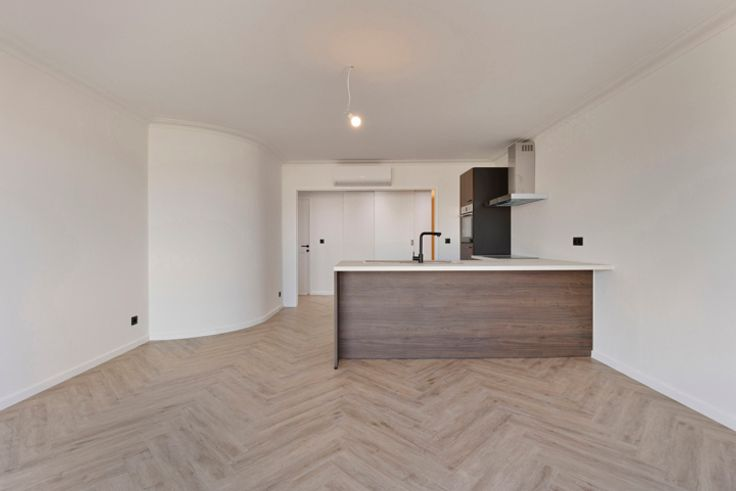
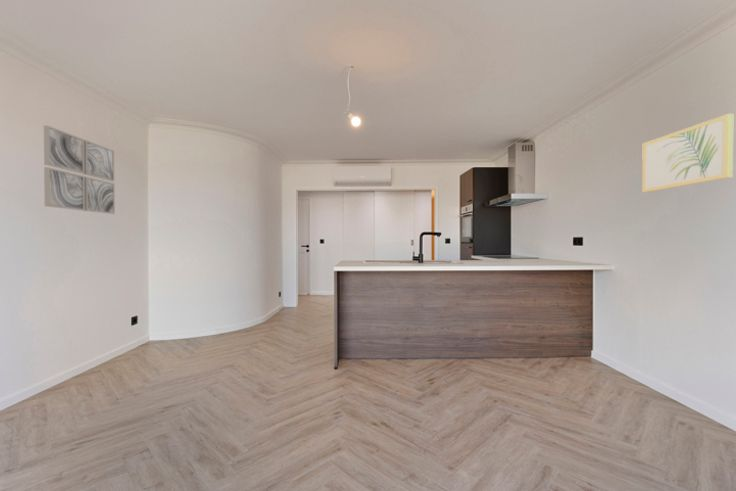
+ wall art (681, 158)
+ wall art (83, 174)
